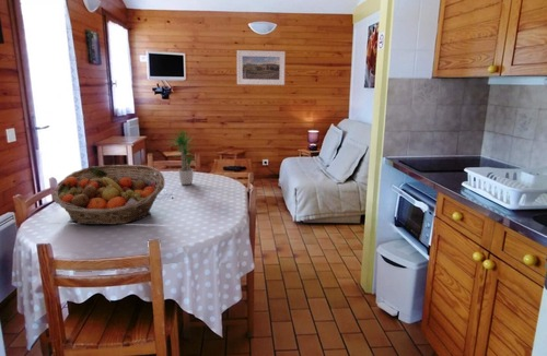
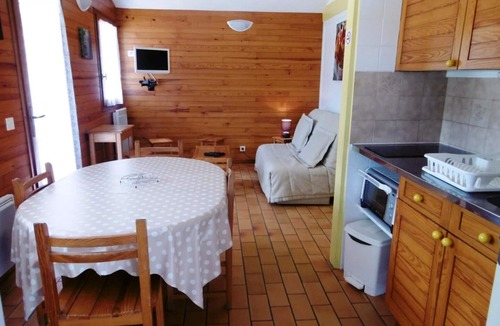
- potted plant (183, 156)
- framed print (260, 68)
- fruit basket (110, 193)
